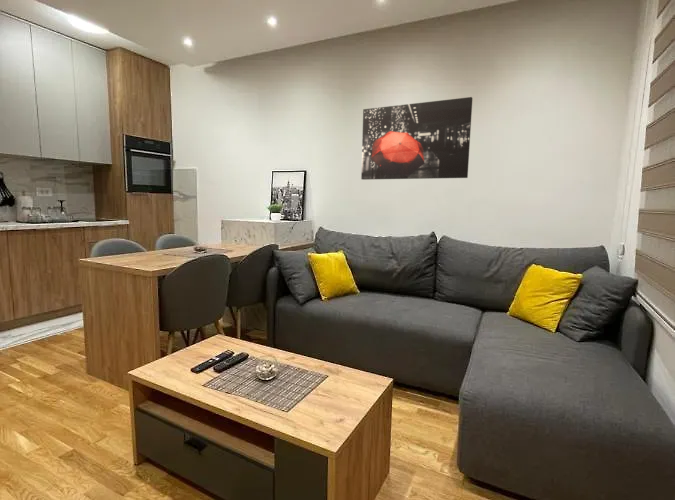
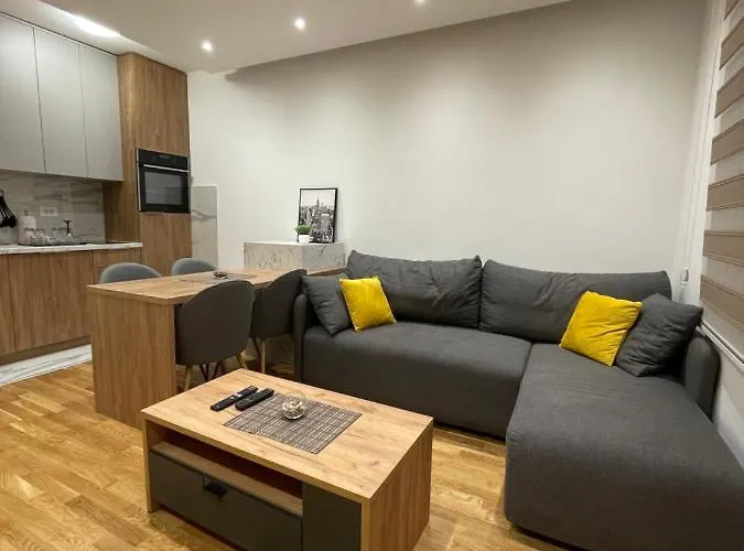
- wall art (412, 141)
